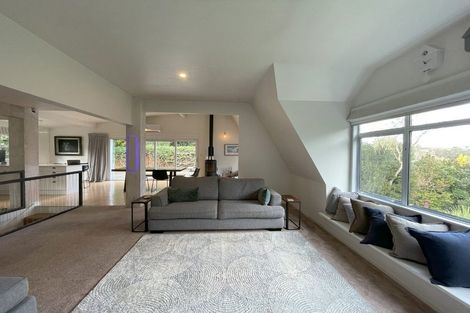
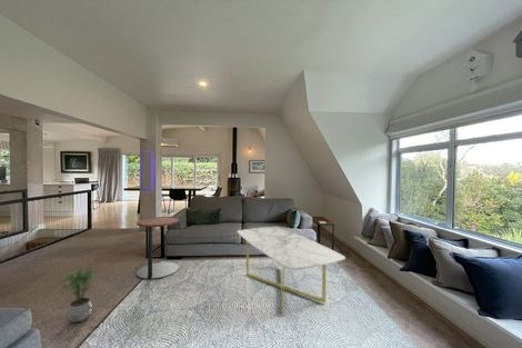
+ potted plant (79, 295)
+ coffee table (281, 264)
+ side table (151, 245)
